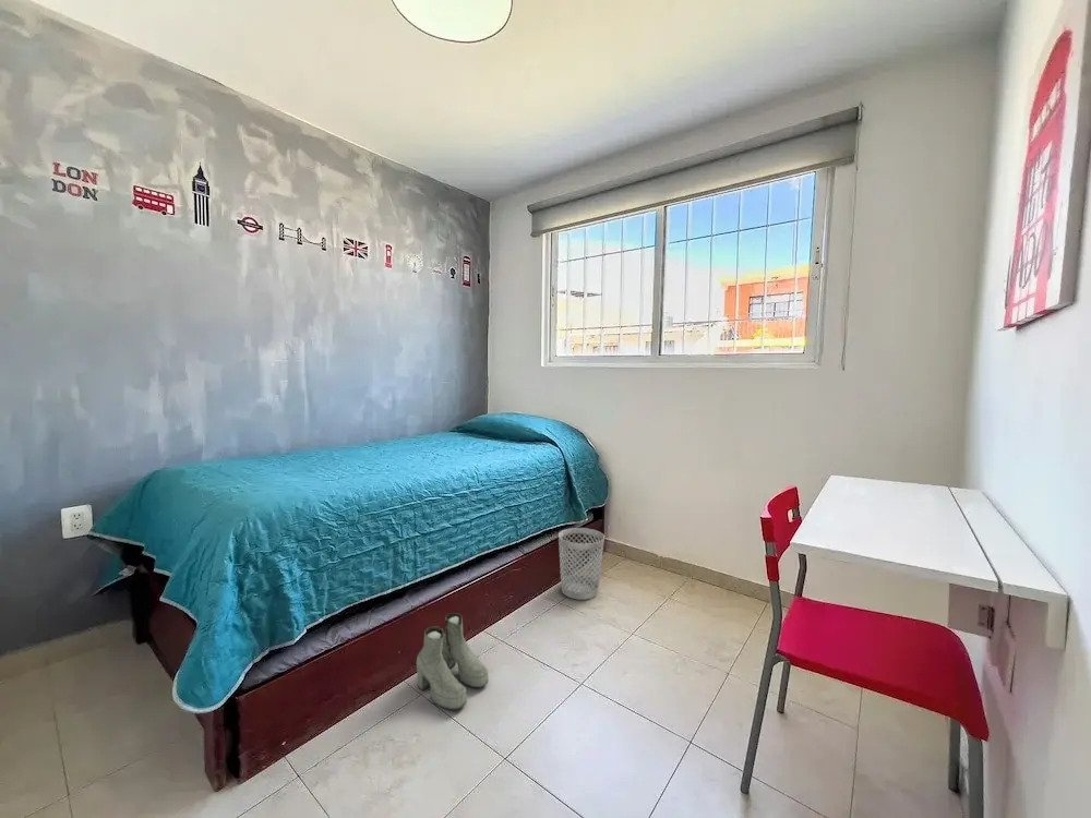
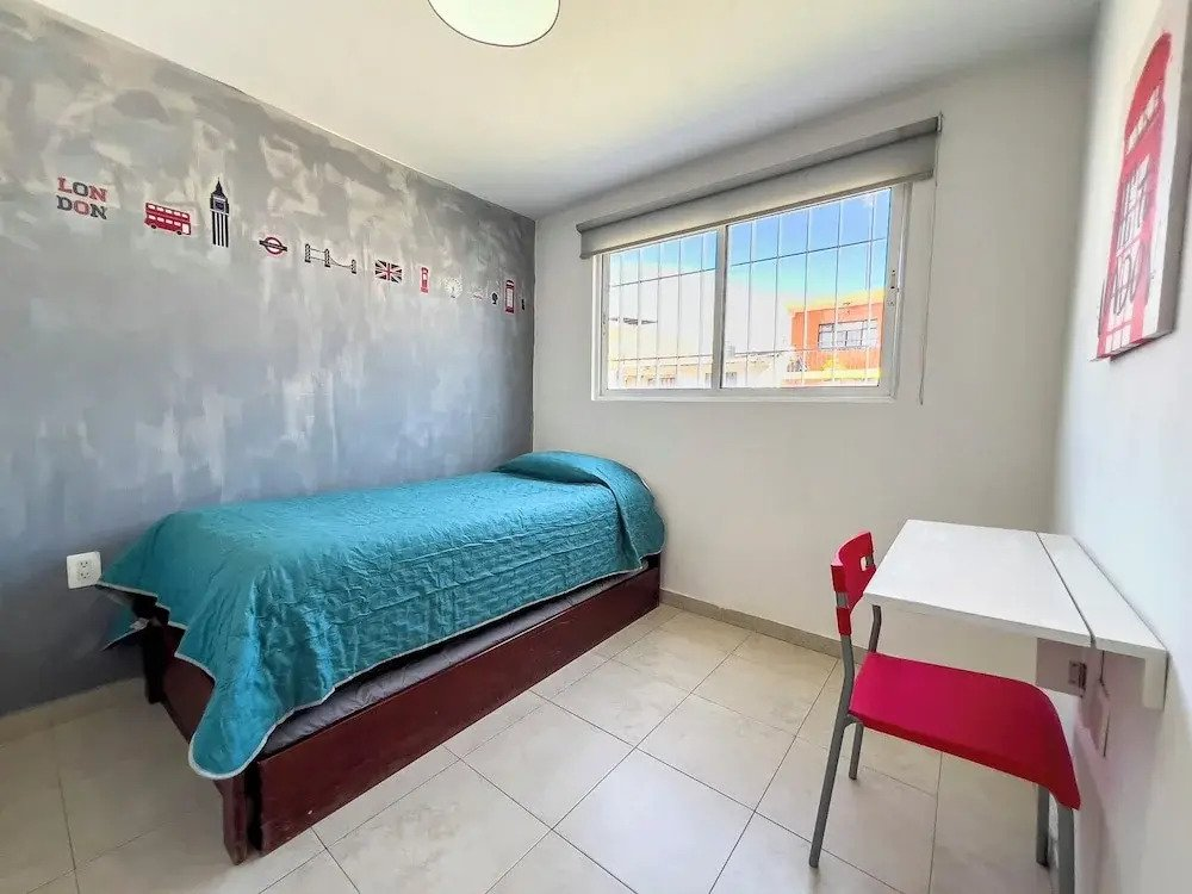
- boots (452, 655)
- wastebasket (579, 563)
